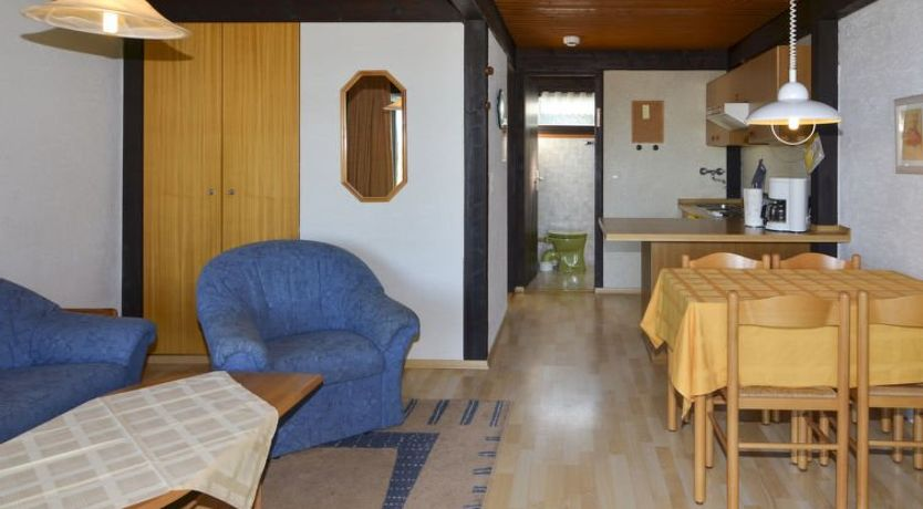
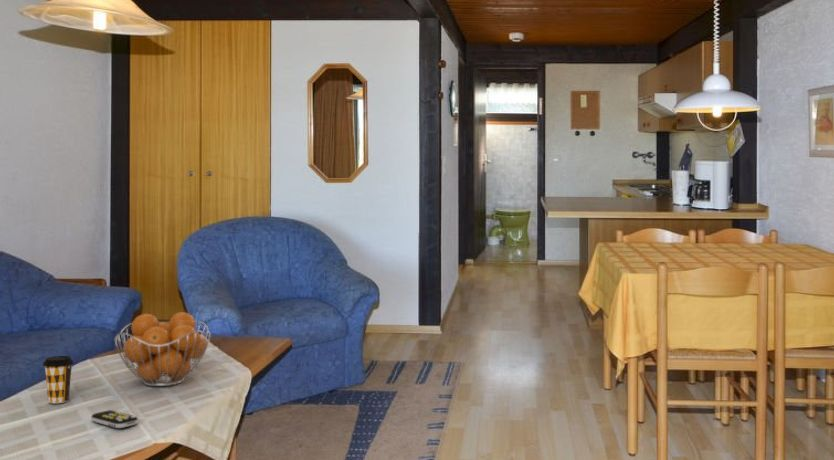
+ coffee cup (58, 379)
+ fruit basket (163, 347)
+ remote control (114, 418)
